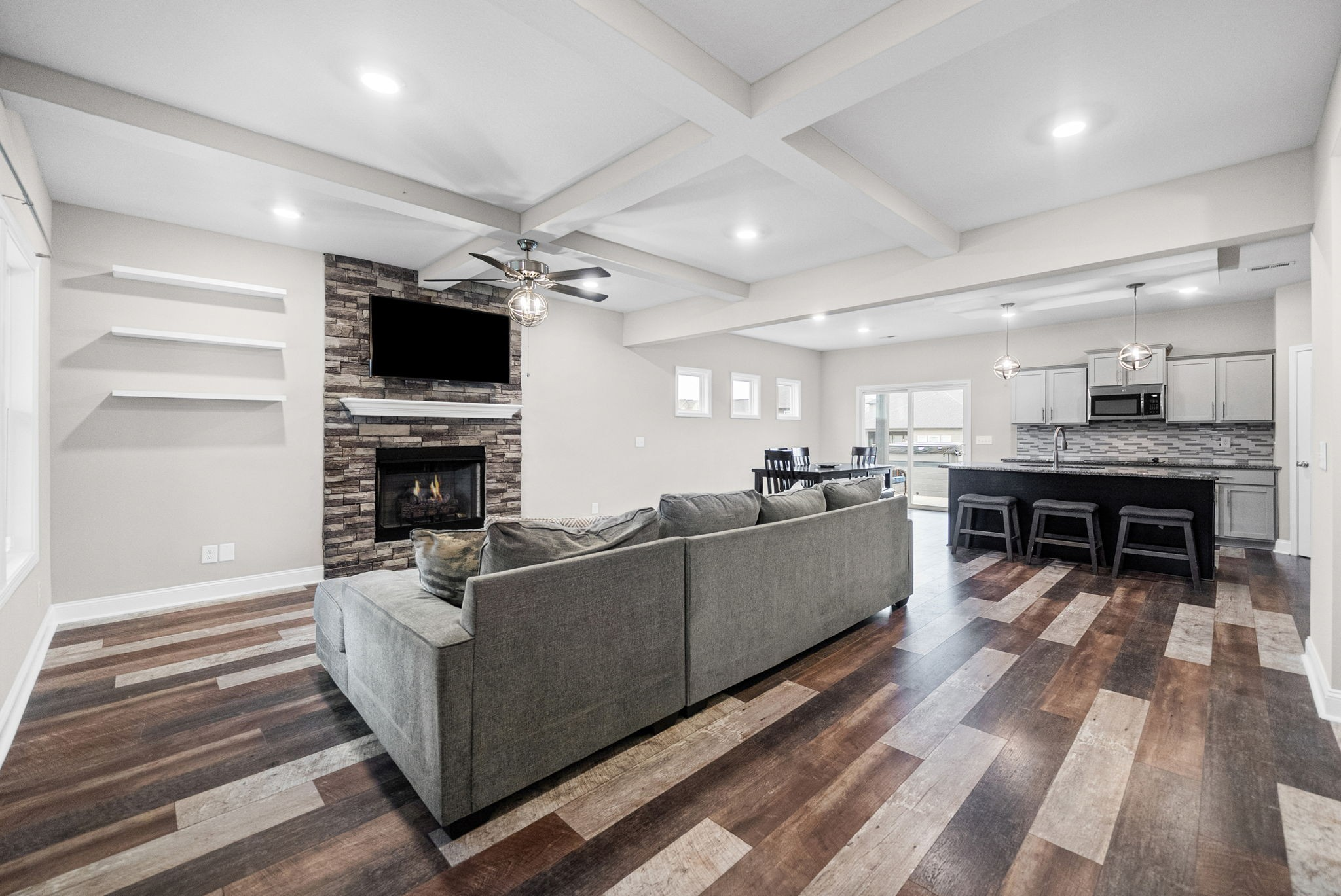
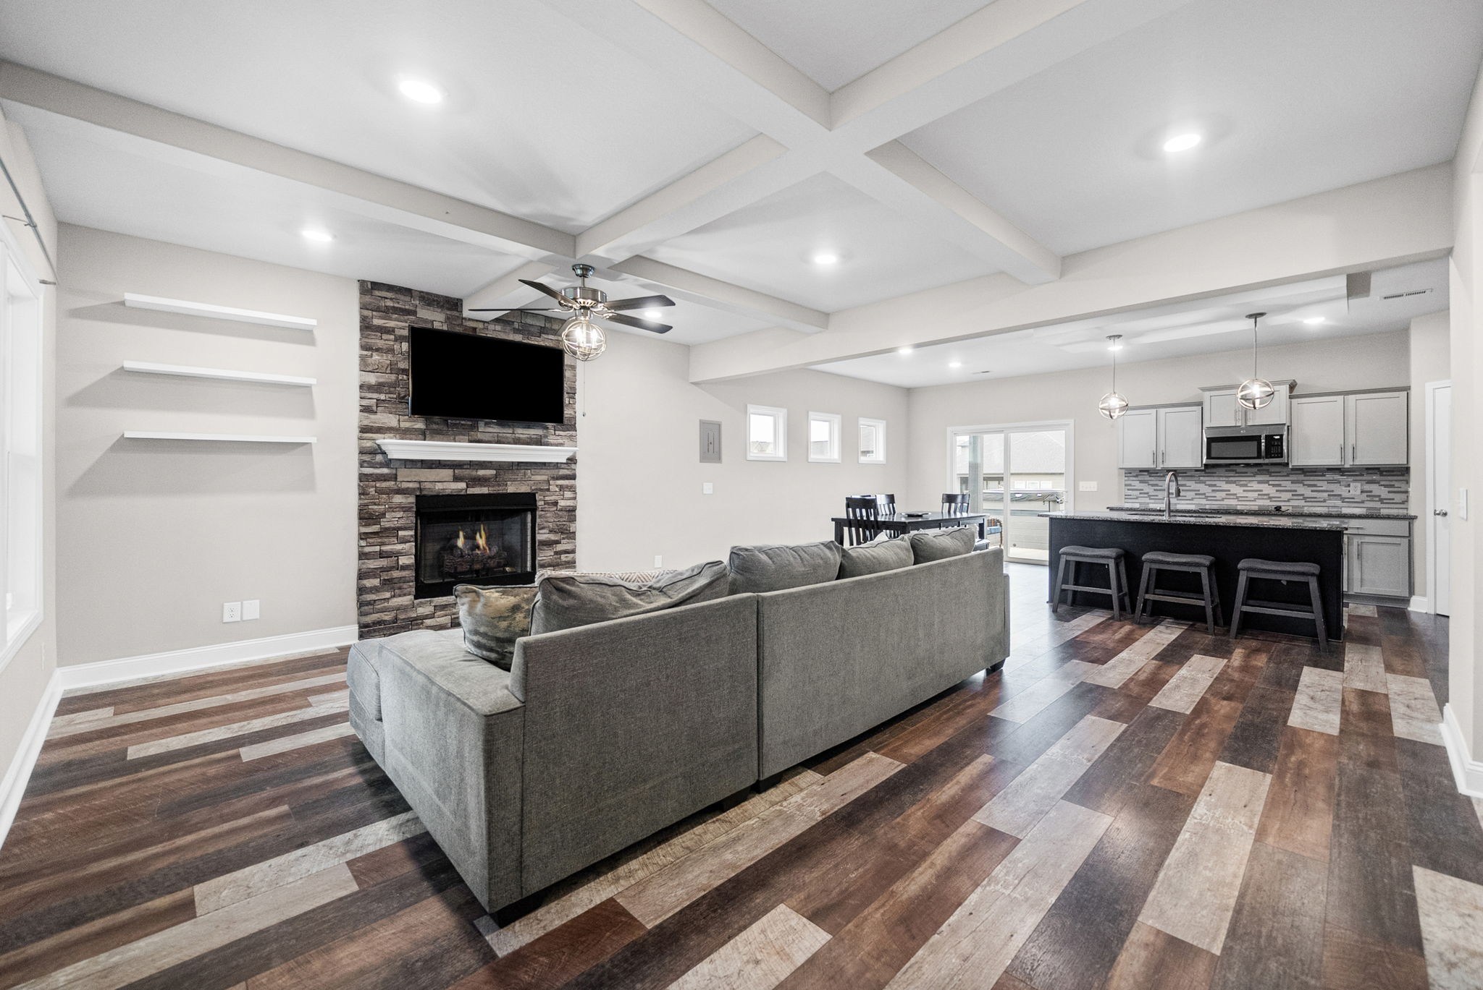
+ wall art (710, 441)
